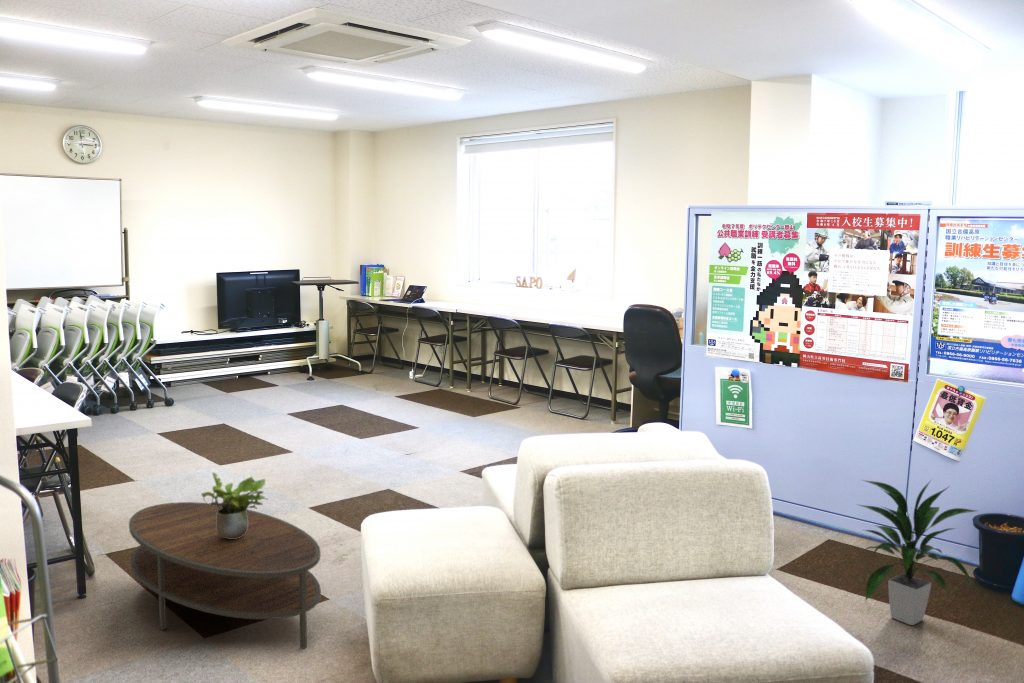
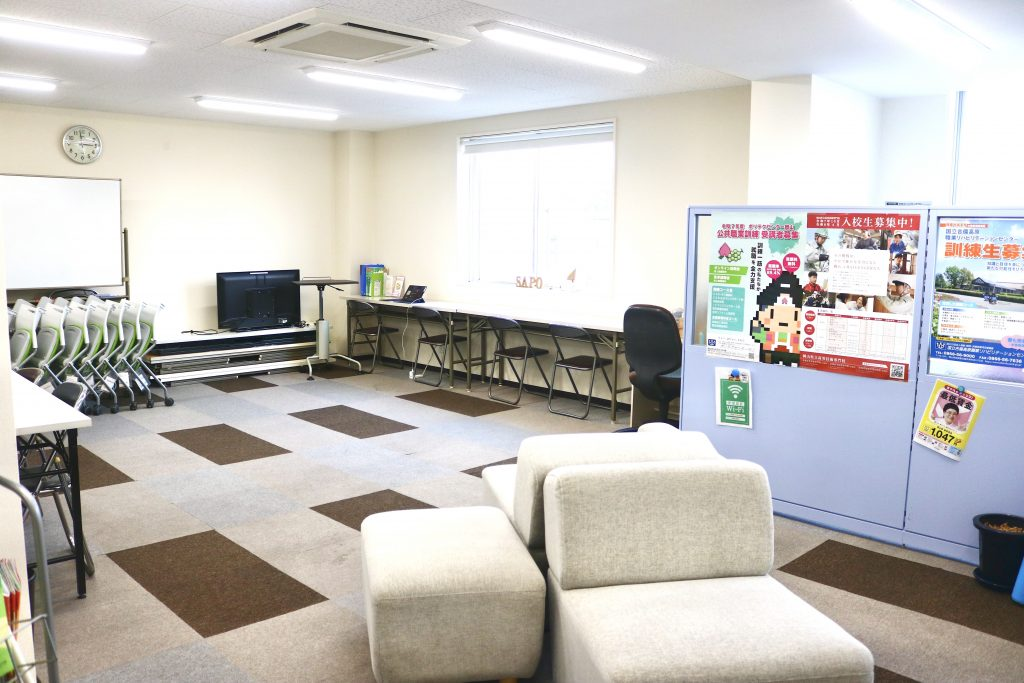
- potted plant (235, 505)
- coffee table (221, 570)
- indoor plant (906, 548)
